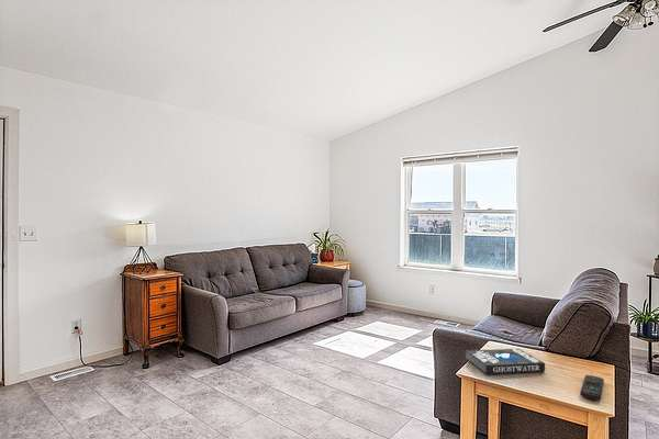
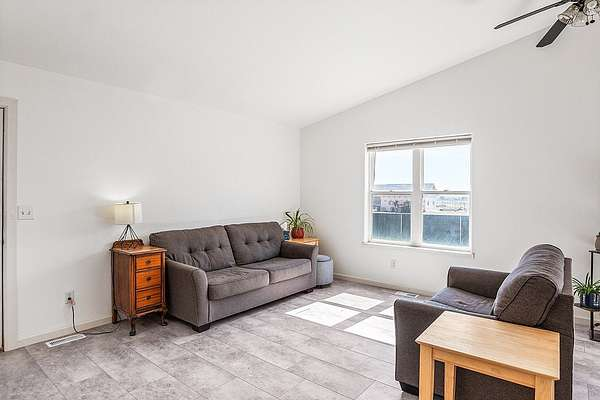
- book (503, 360)
- remote control (592, 386)
